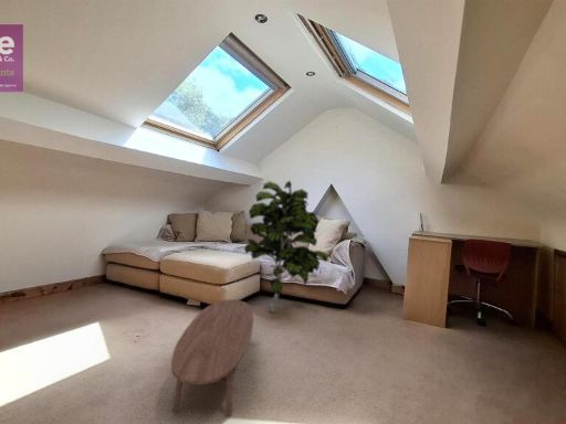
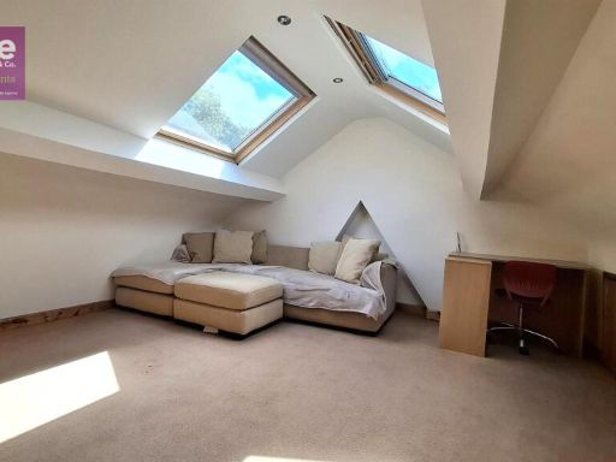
- indoor plant (284, 246)
- coffee table (219, 349)
